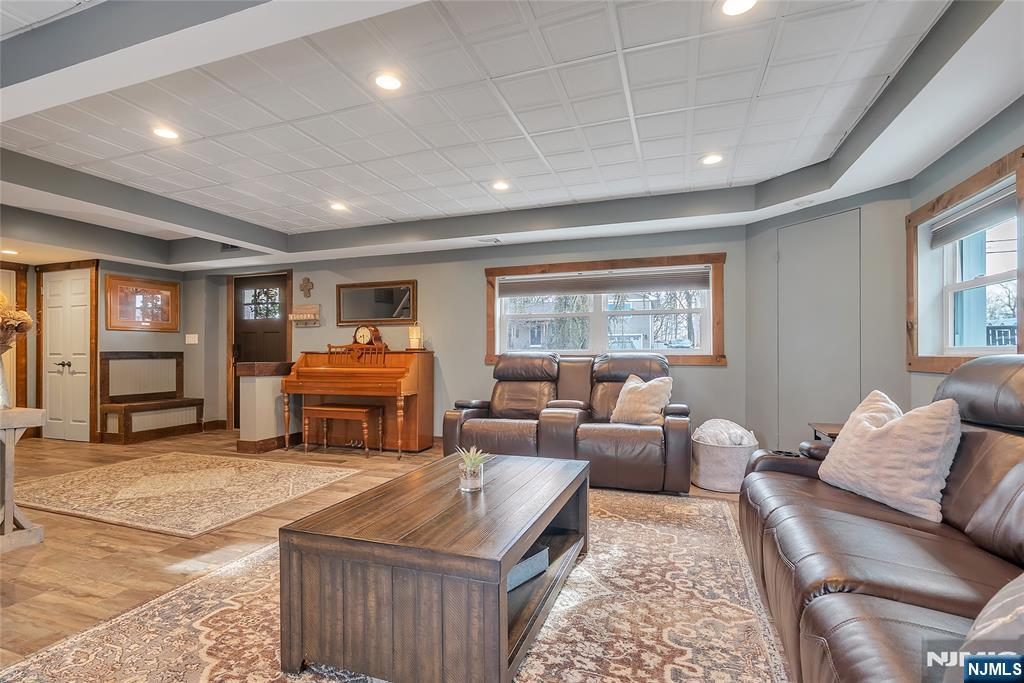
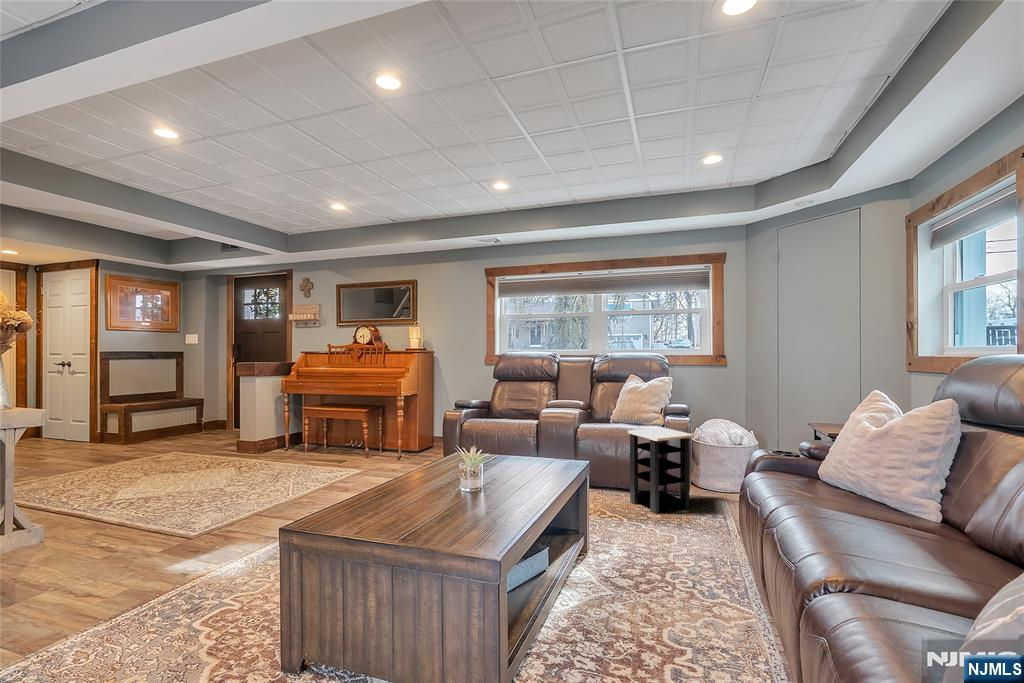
+ side table (659, 468)
